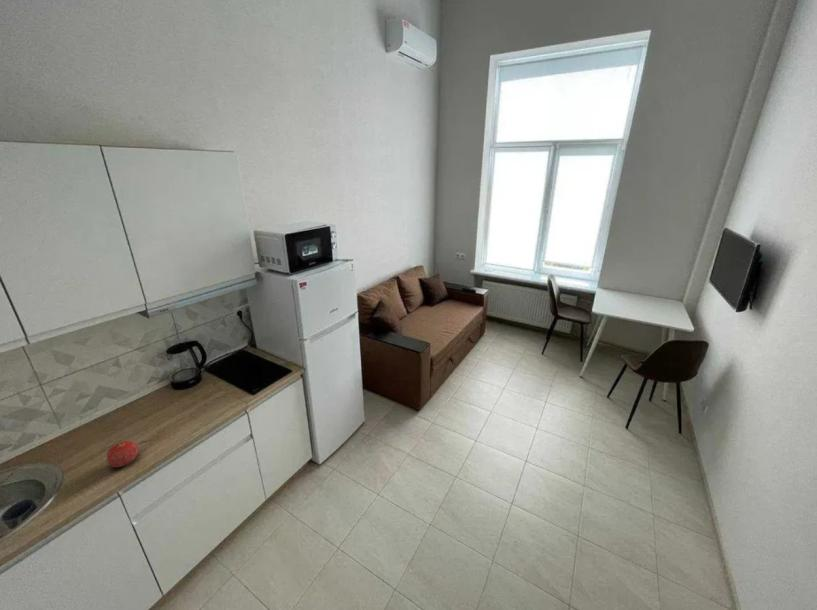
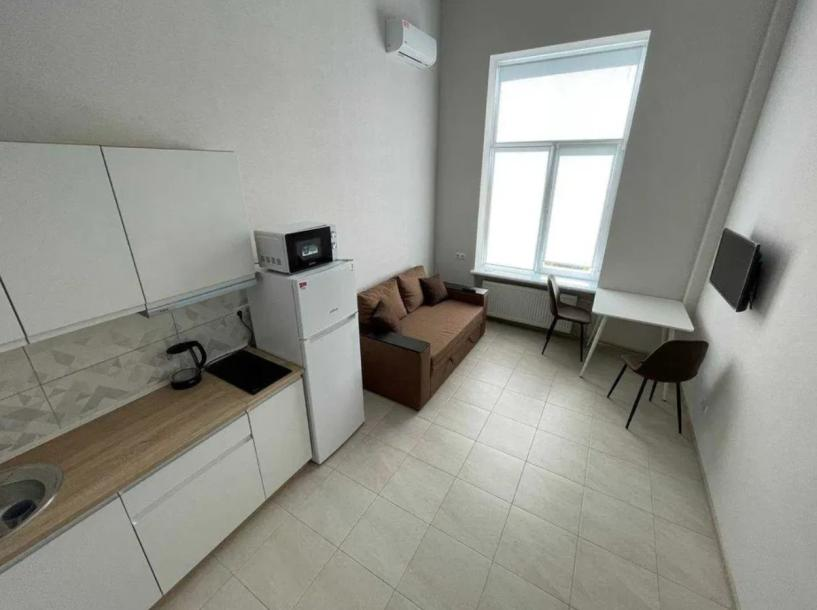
- fruit (122, 452)
